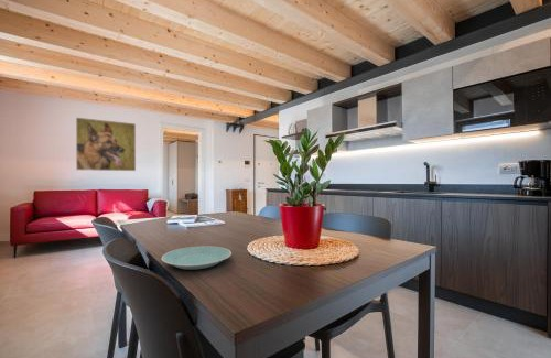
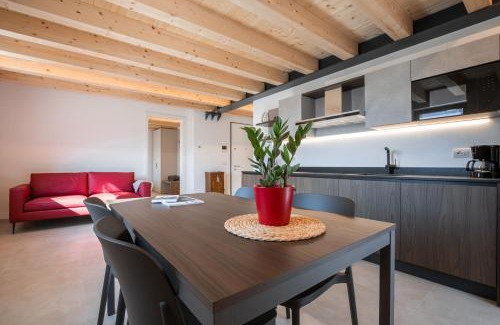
- plate (197, 258)
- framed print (107, 145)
